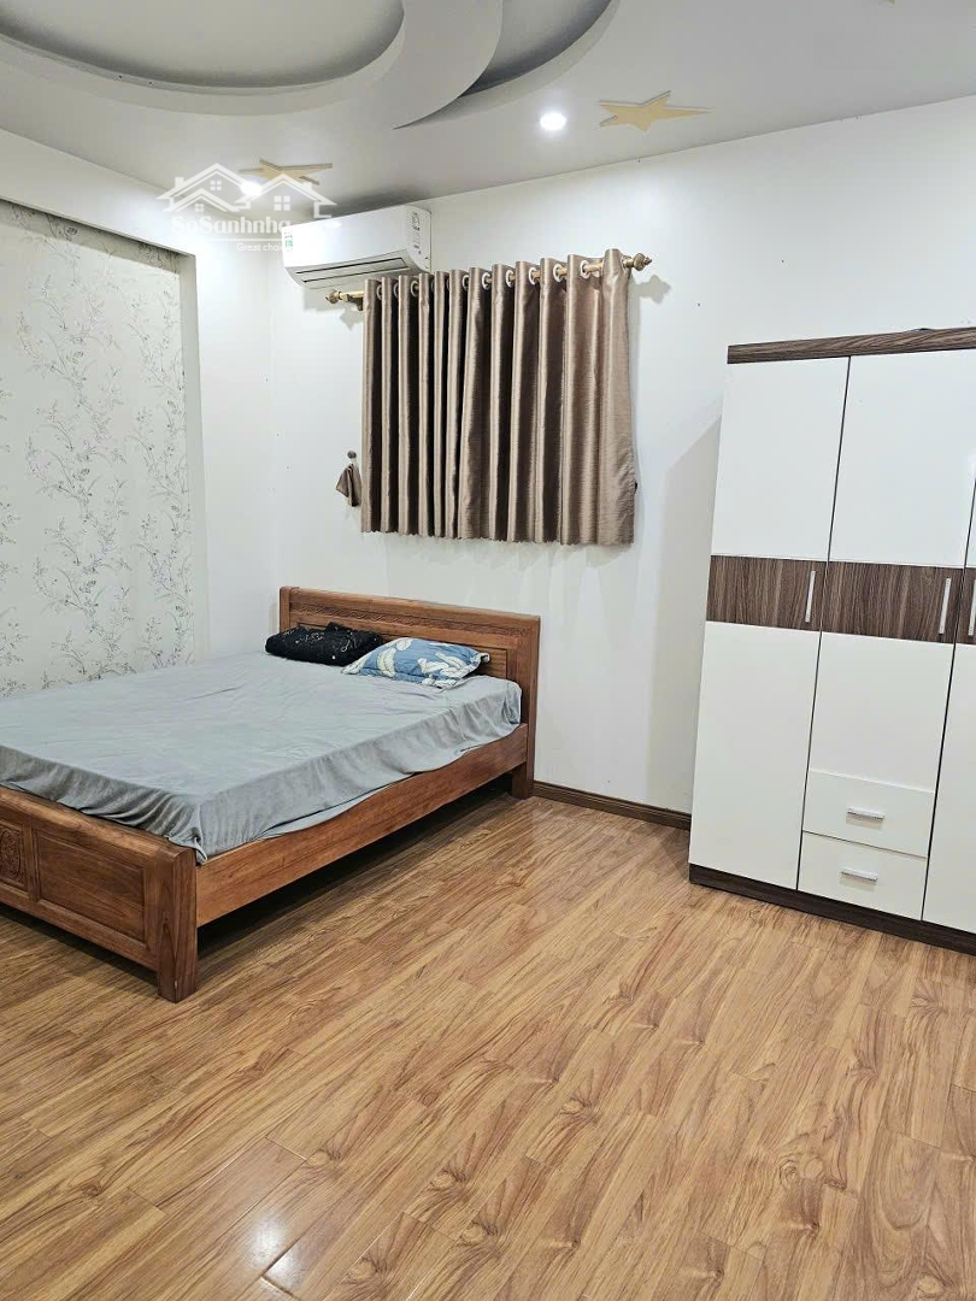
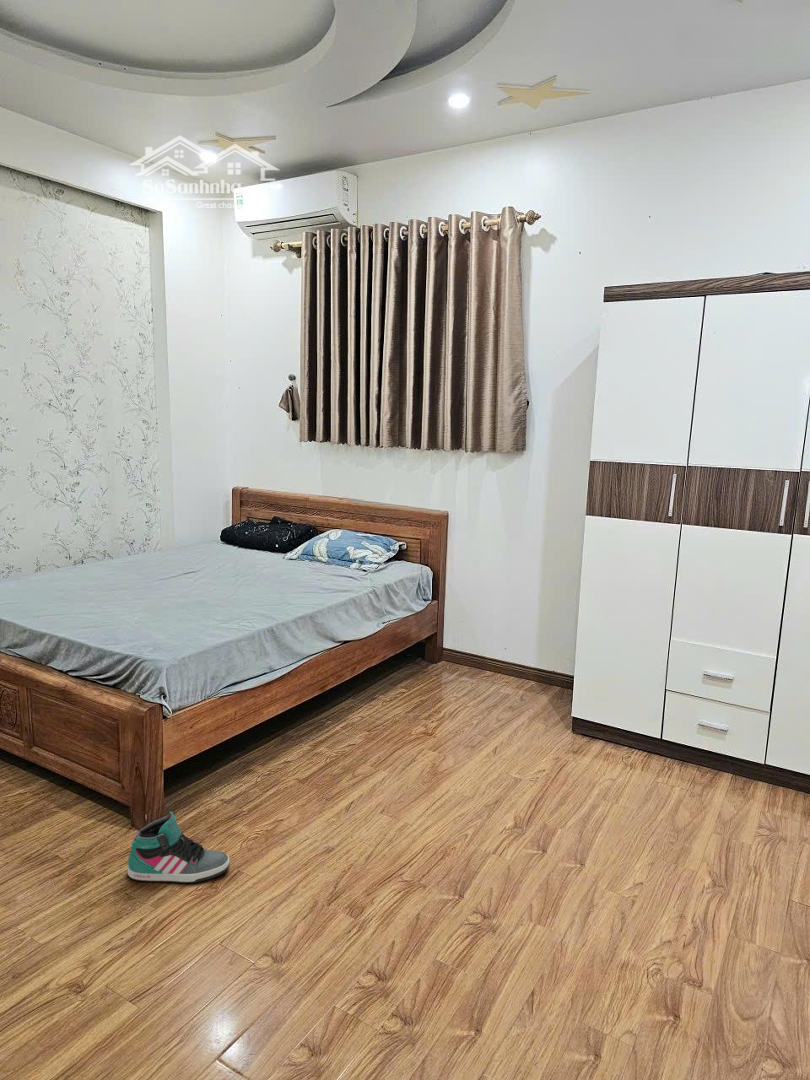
+ sneaker (178, 843)
